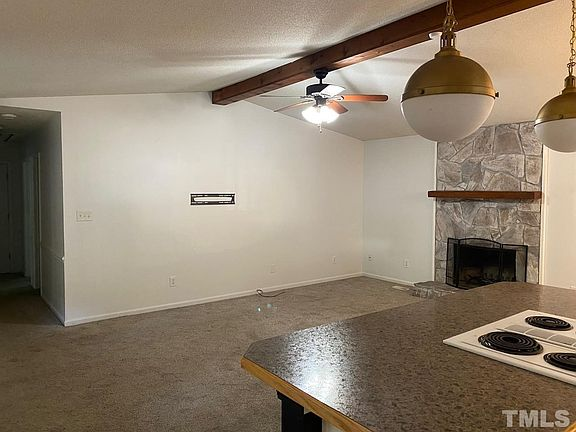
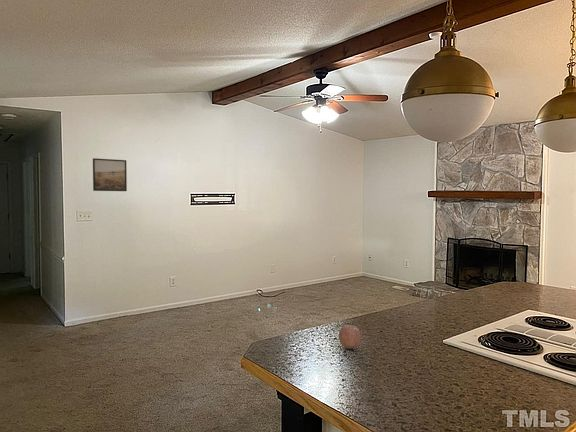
+ fruit (349, 336)
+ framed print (110, 175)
